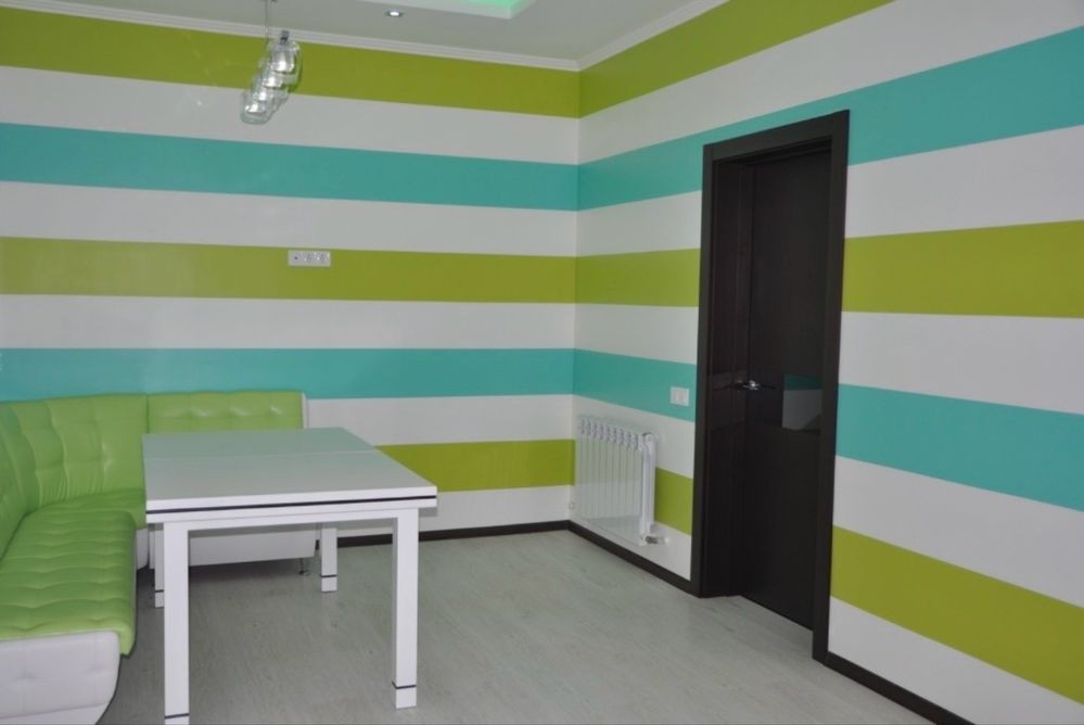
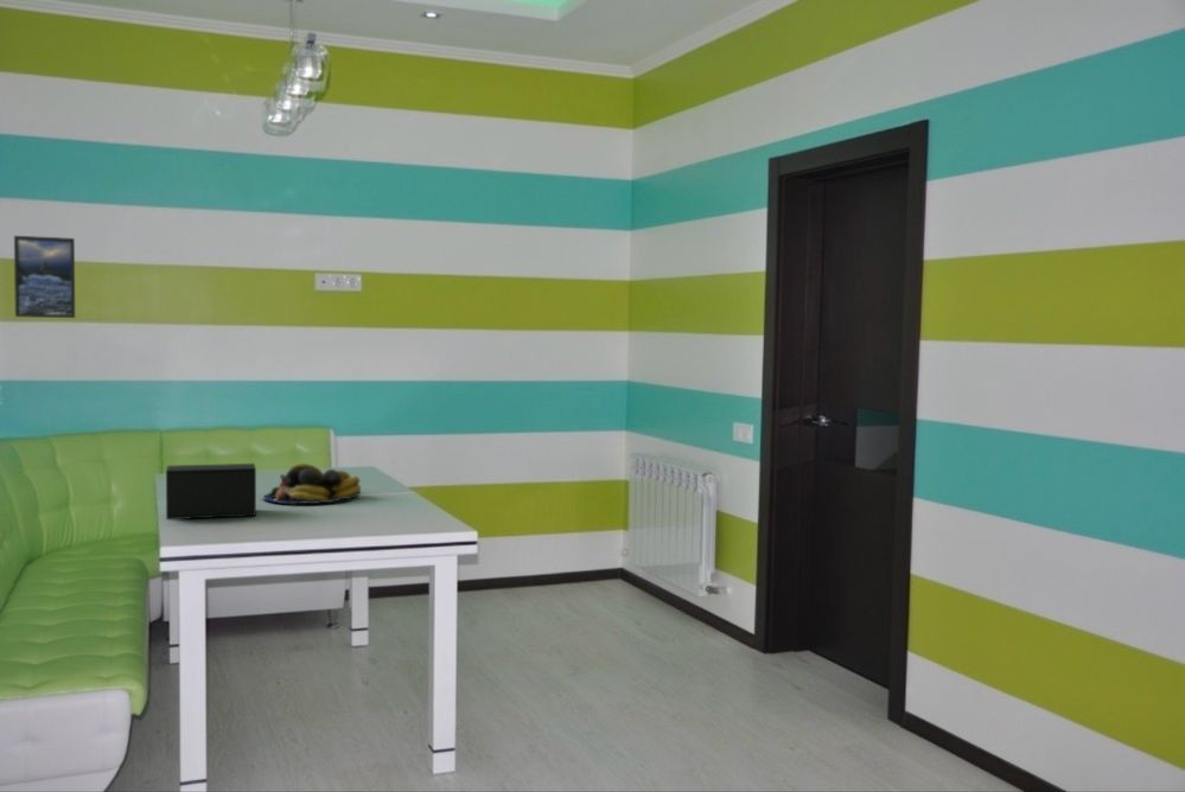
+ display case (211, 490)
+ fruit bowl (311, 480)
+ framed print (44, 276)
